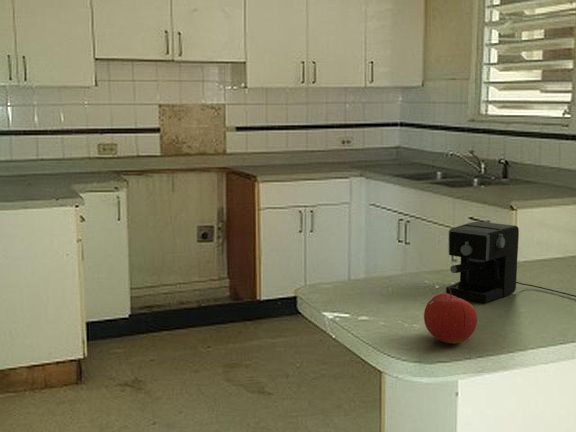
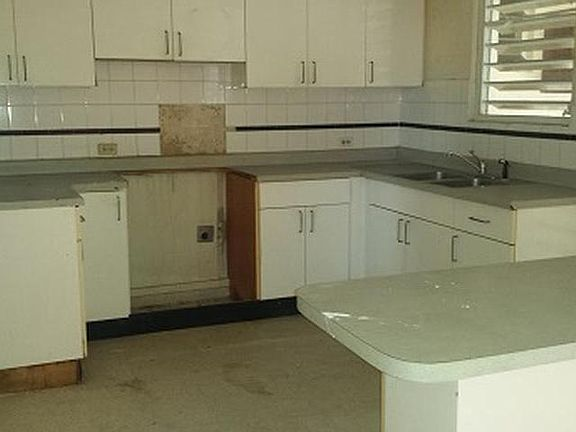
- fruit (450, 314)
- coffee maker (516, 264)
